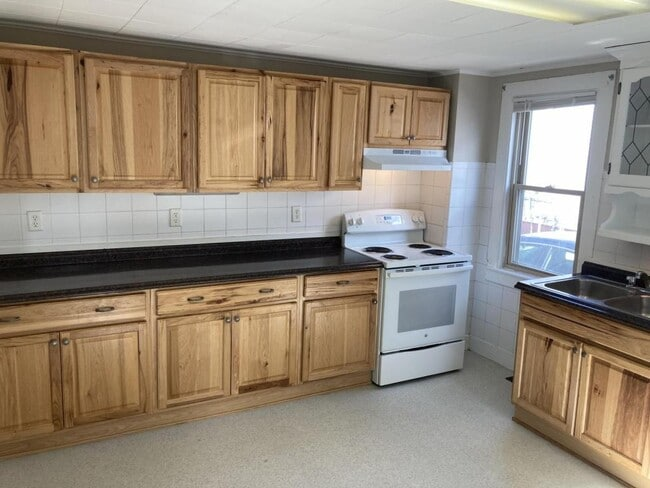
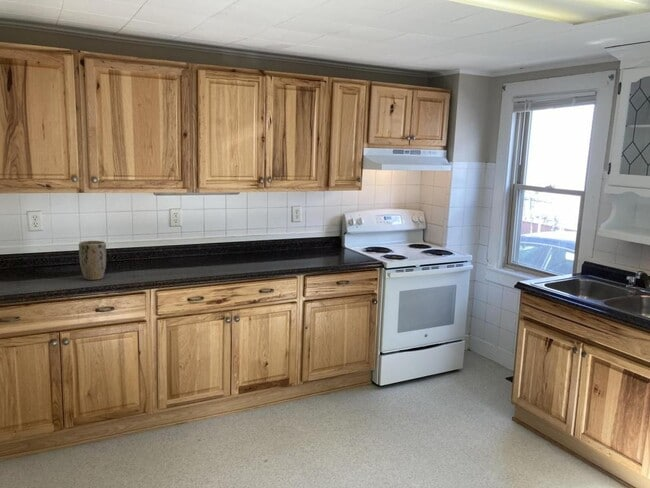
+ plant pot (92, 260)
